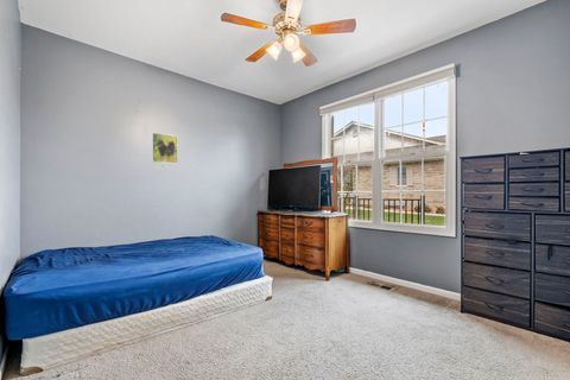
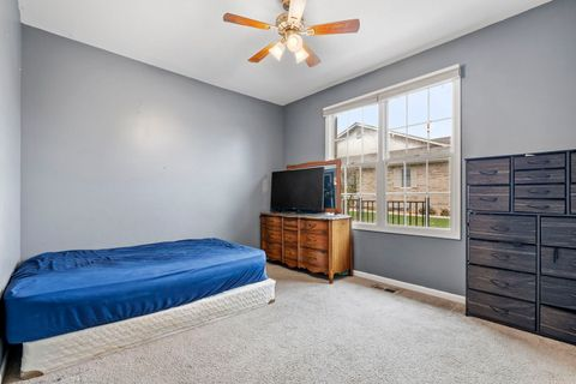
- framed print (165, 148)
